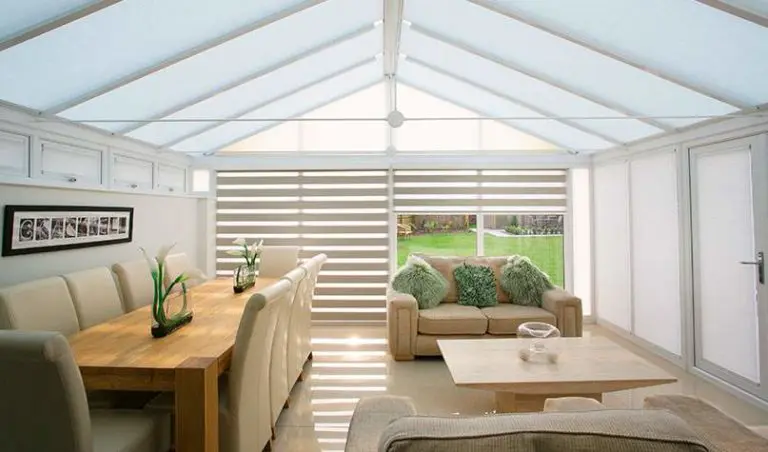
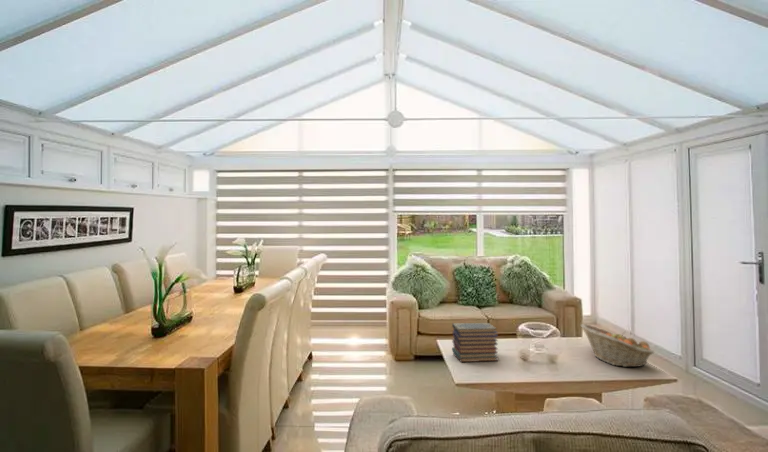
+ book stack (474, 341)
+ fruit basket (615, 343)
